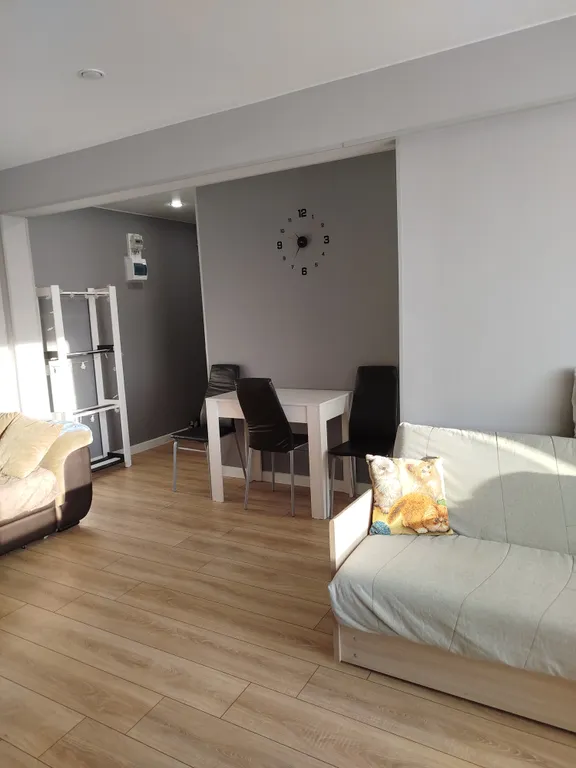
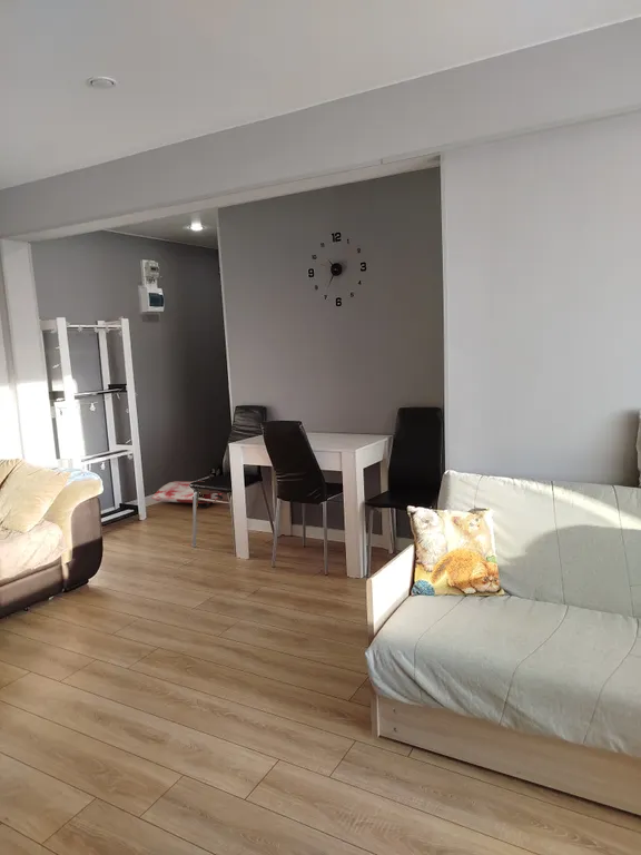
+ bag (189, 490)
